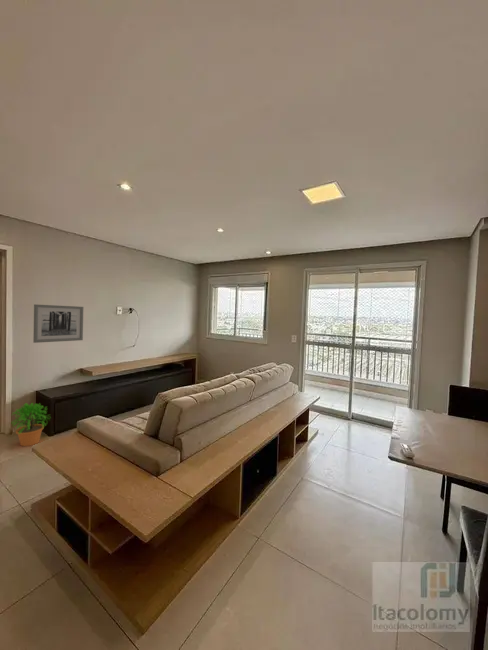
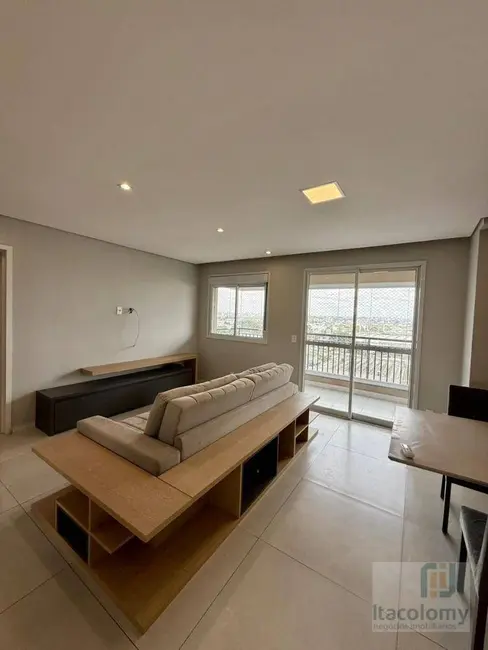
- wall art (60, 323)
- potted plant (31, 422)
